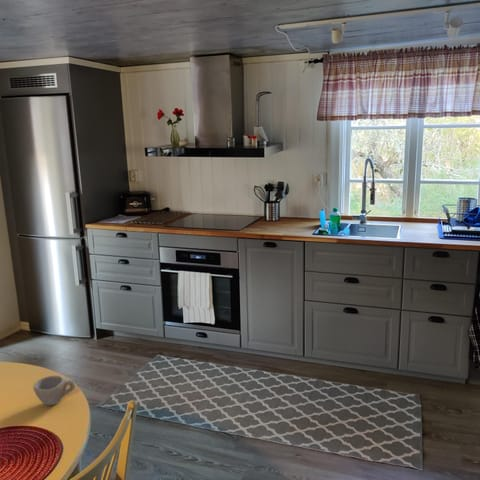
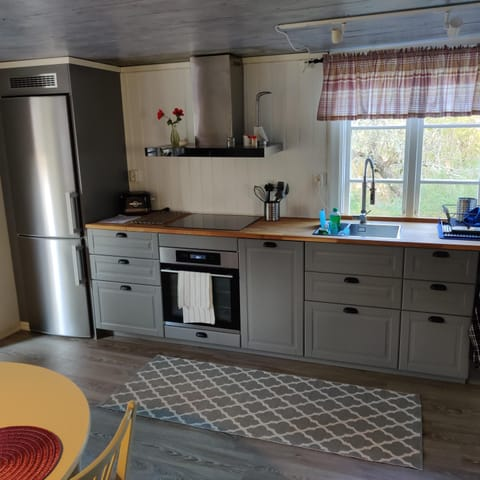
- cup (55, 391)
